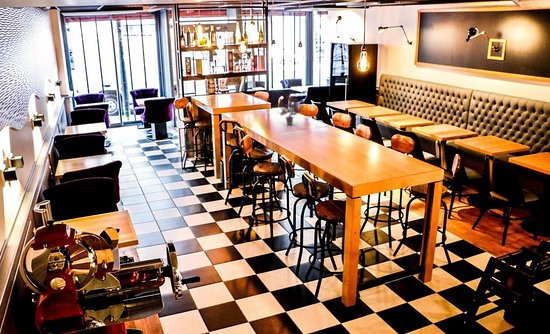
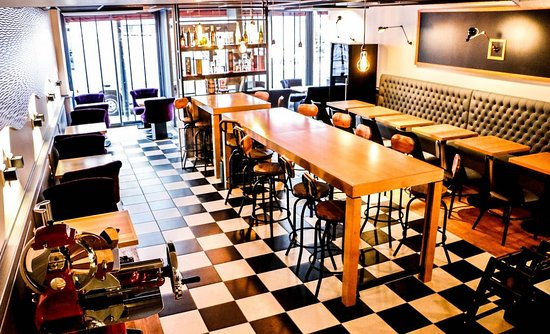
- potted plant (289, 107)
